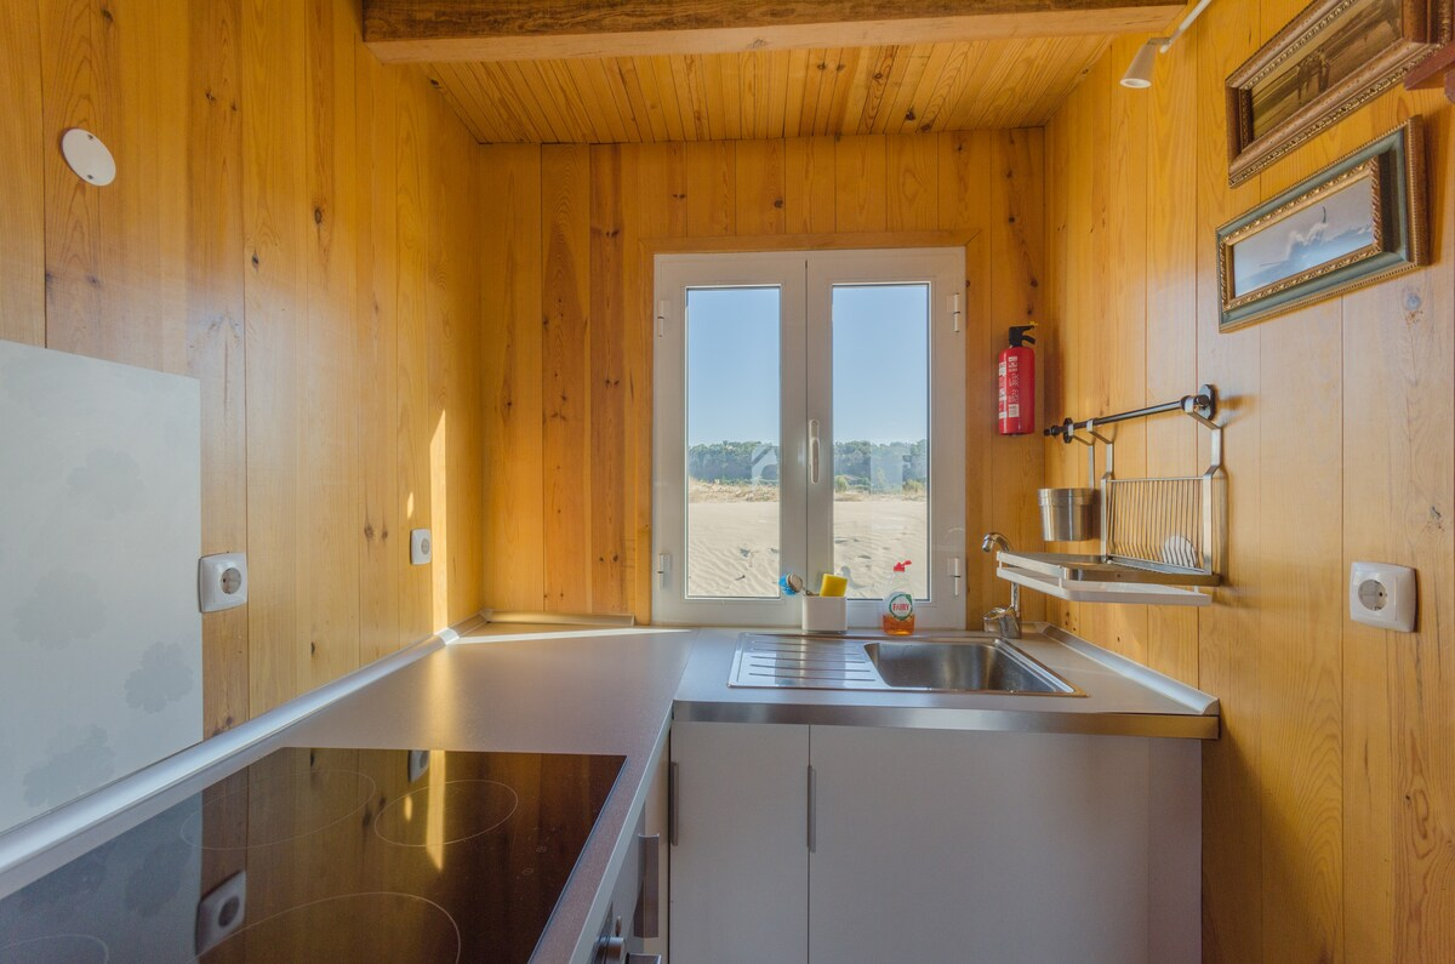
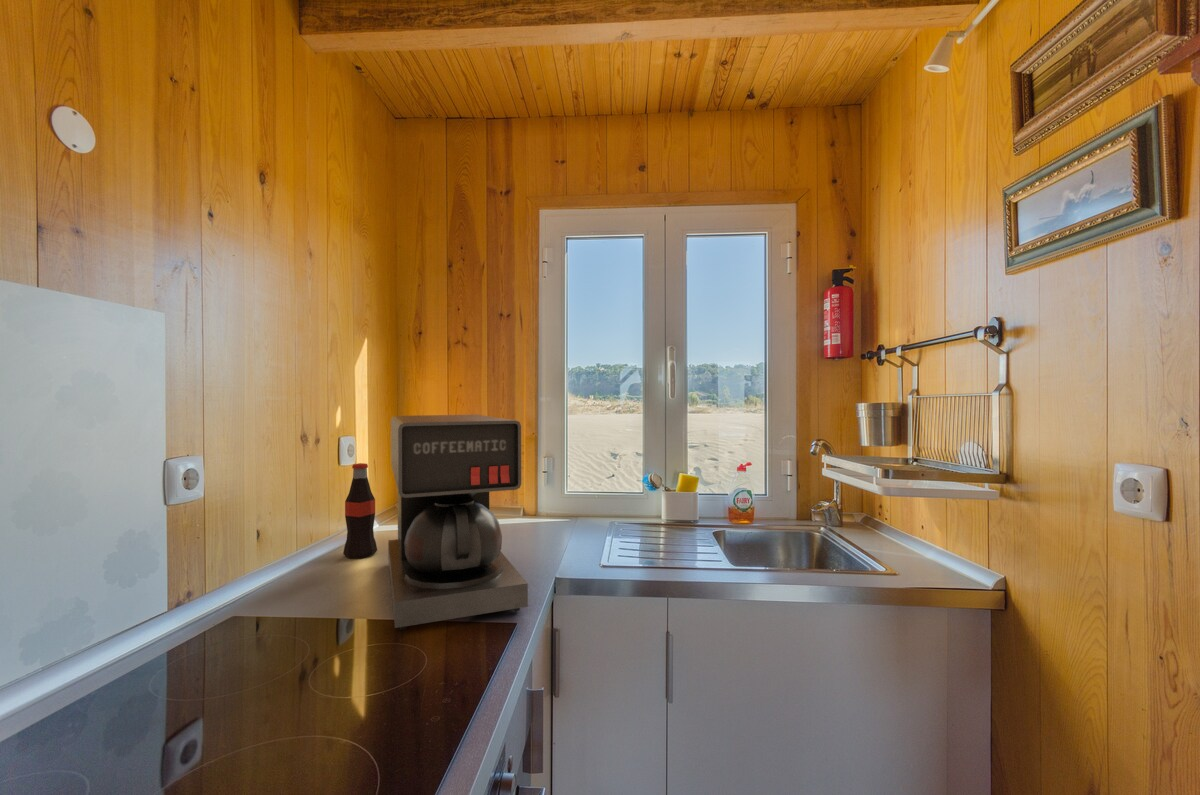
+ coffee maker (448, 501)
+ bottle (360, 508)
